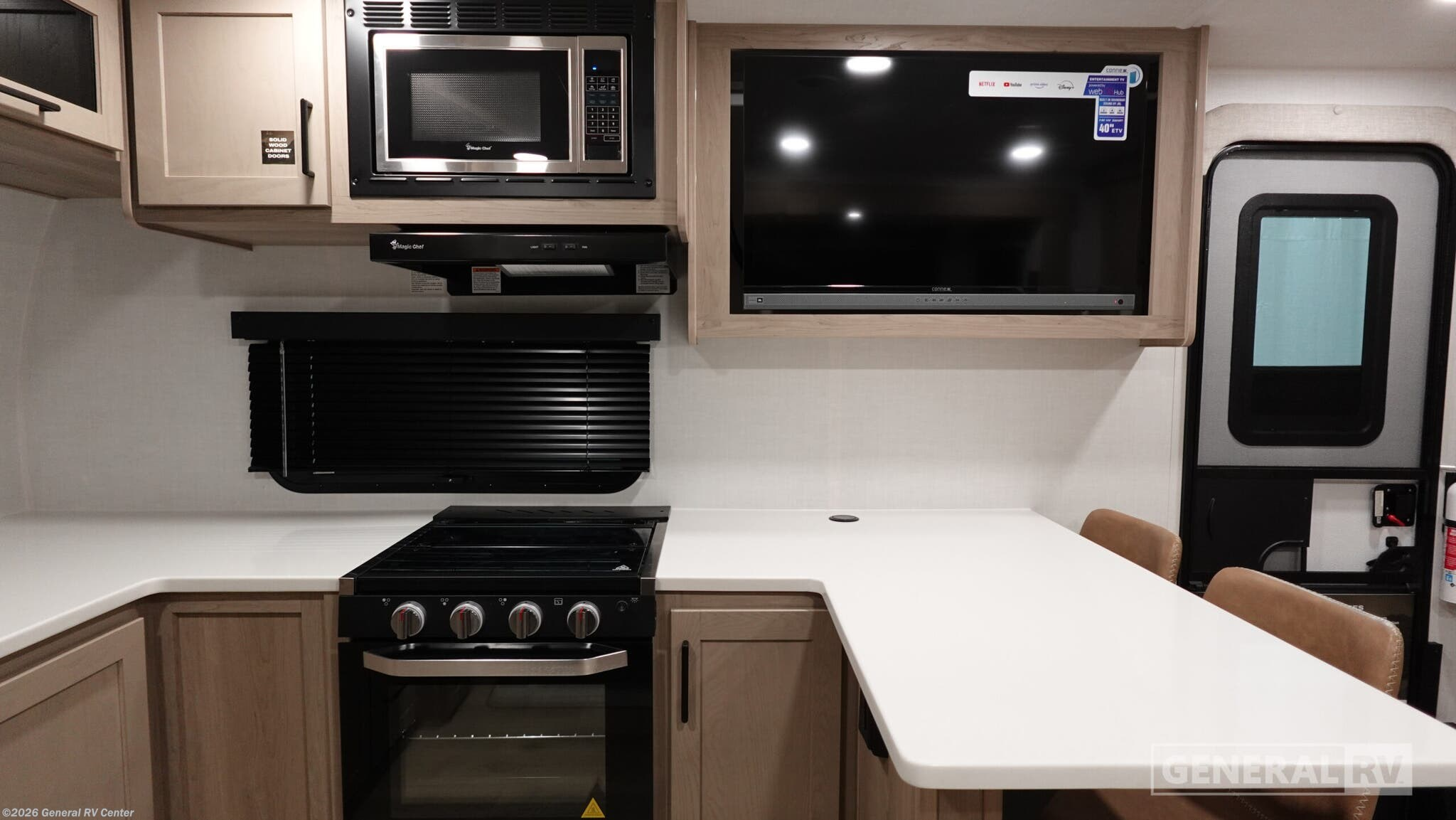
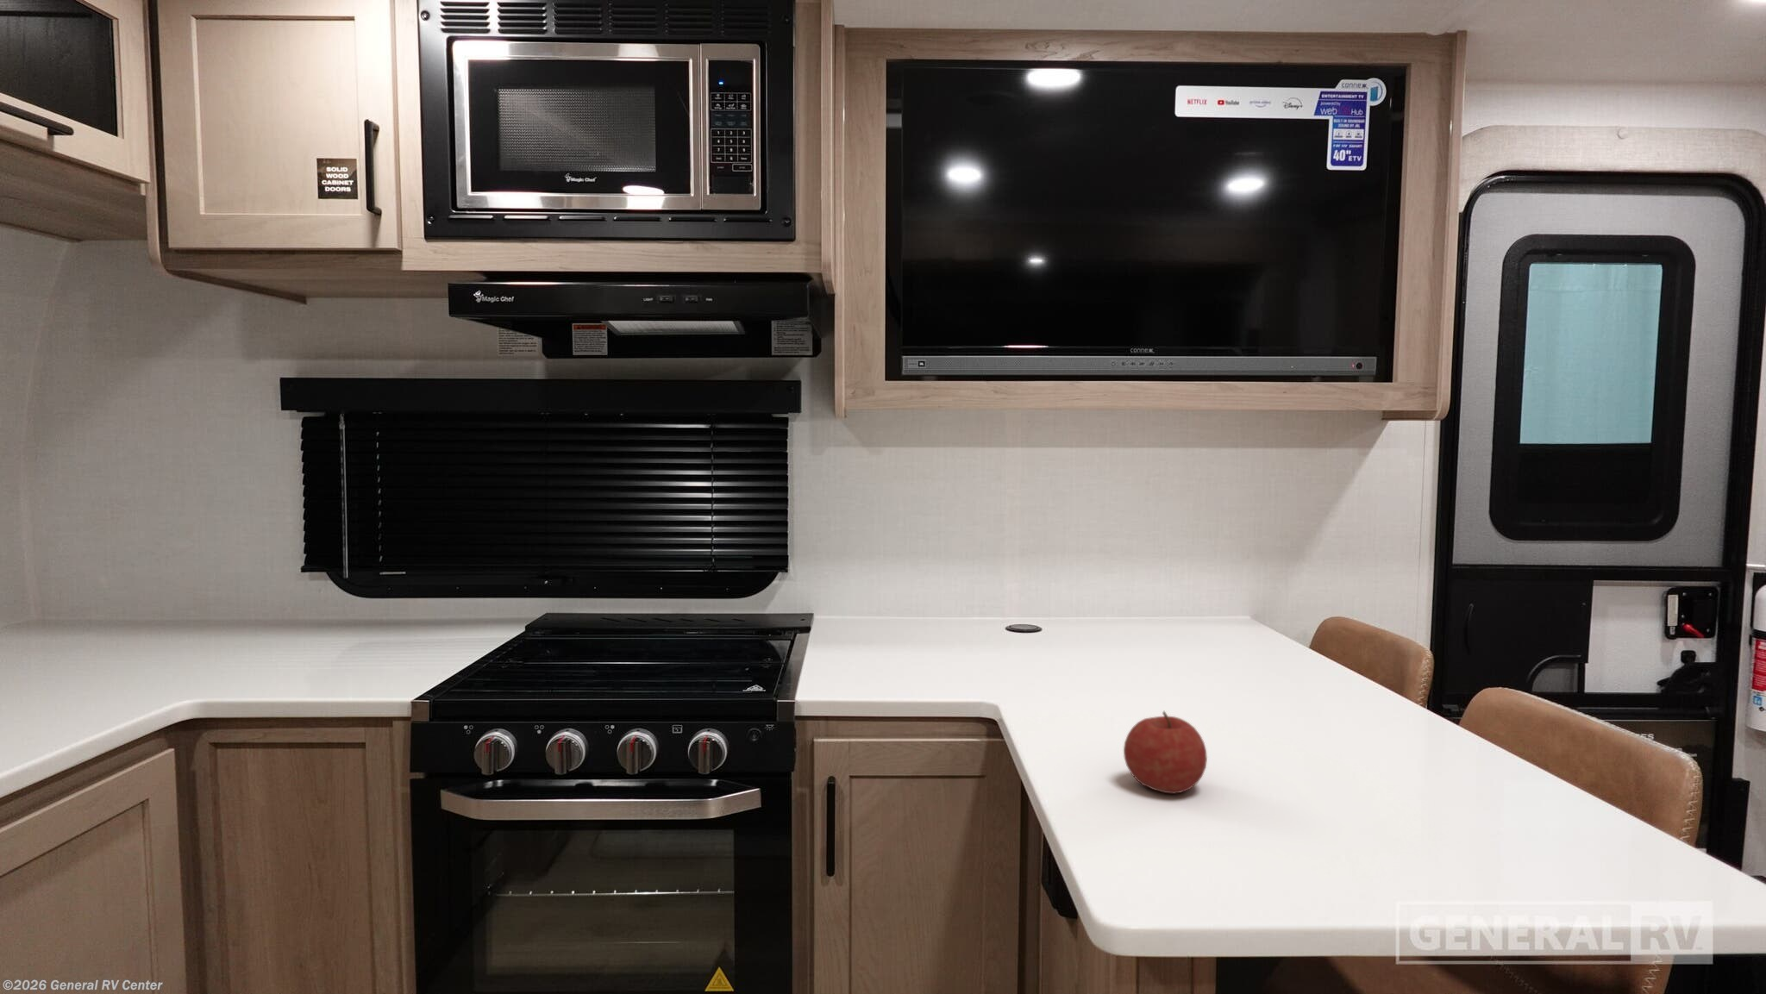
+ fruit (1164, 748)
